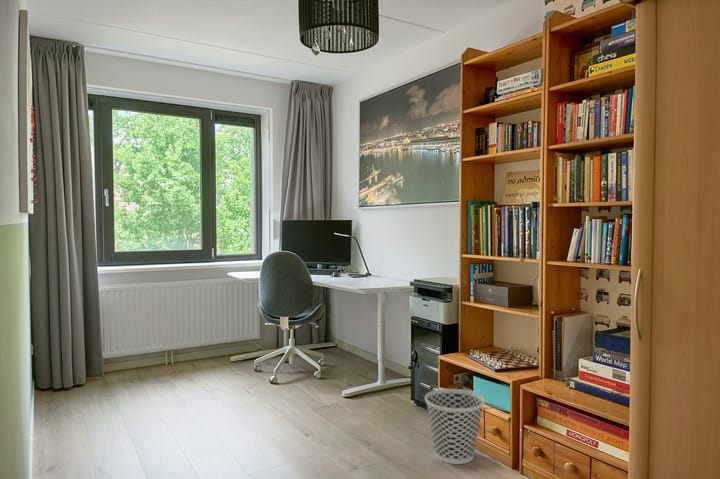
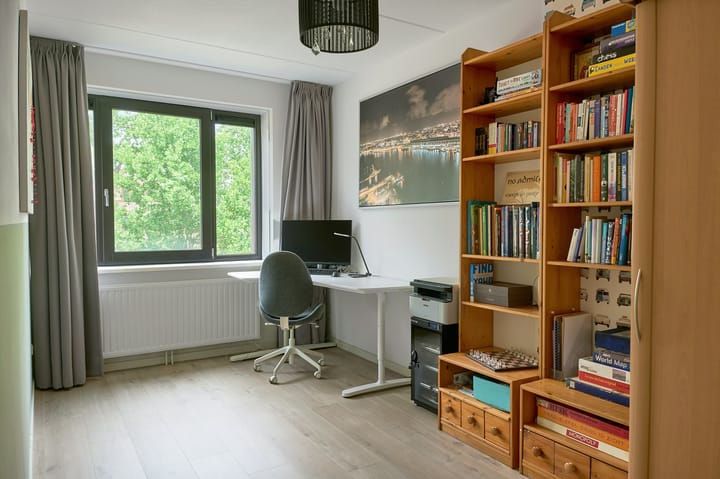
- wastebasket (454, 426)
